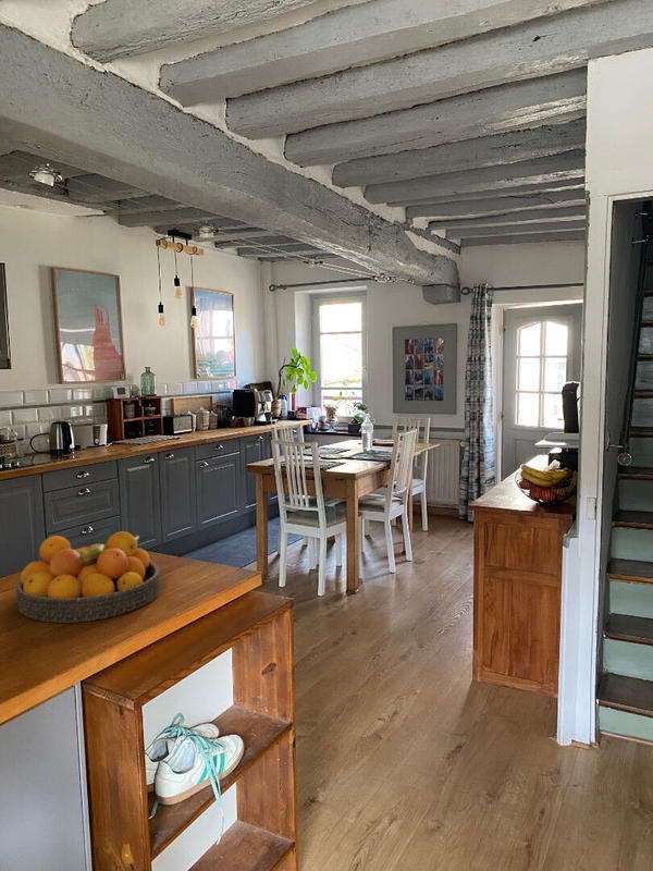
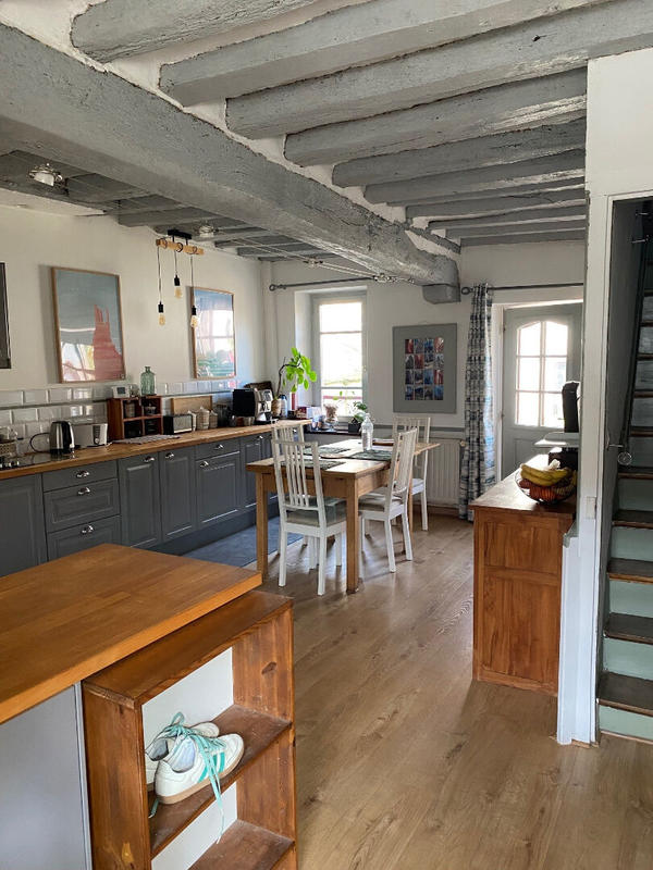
- fruit bowl (89, 566)
